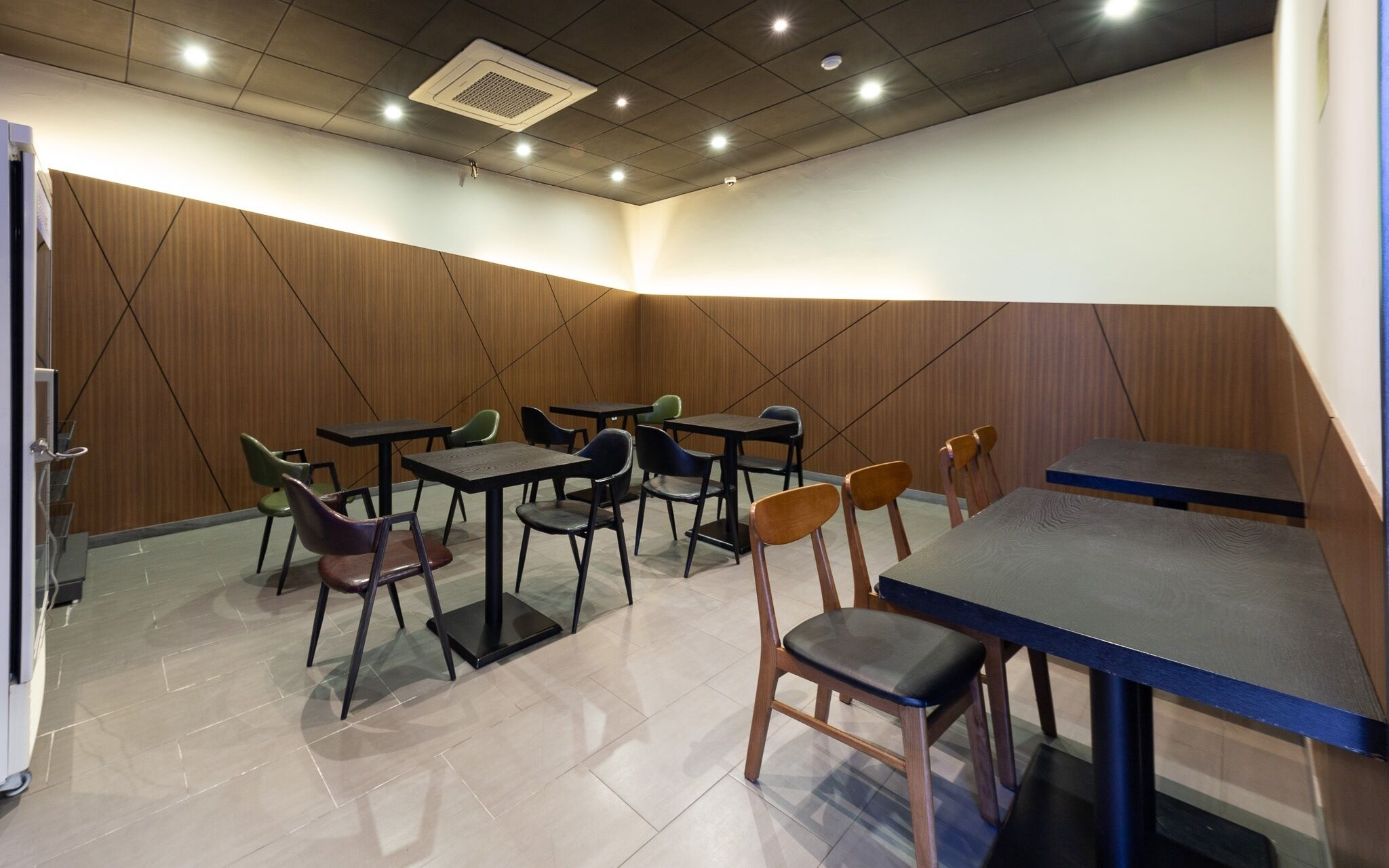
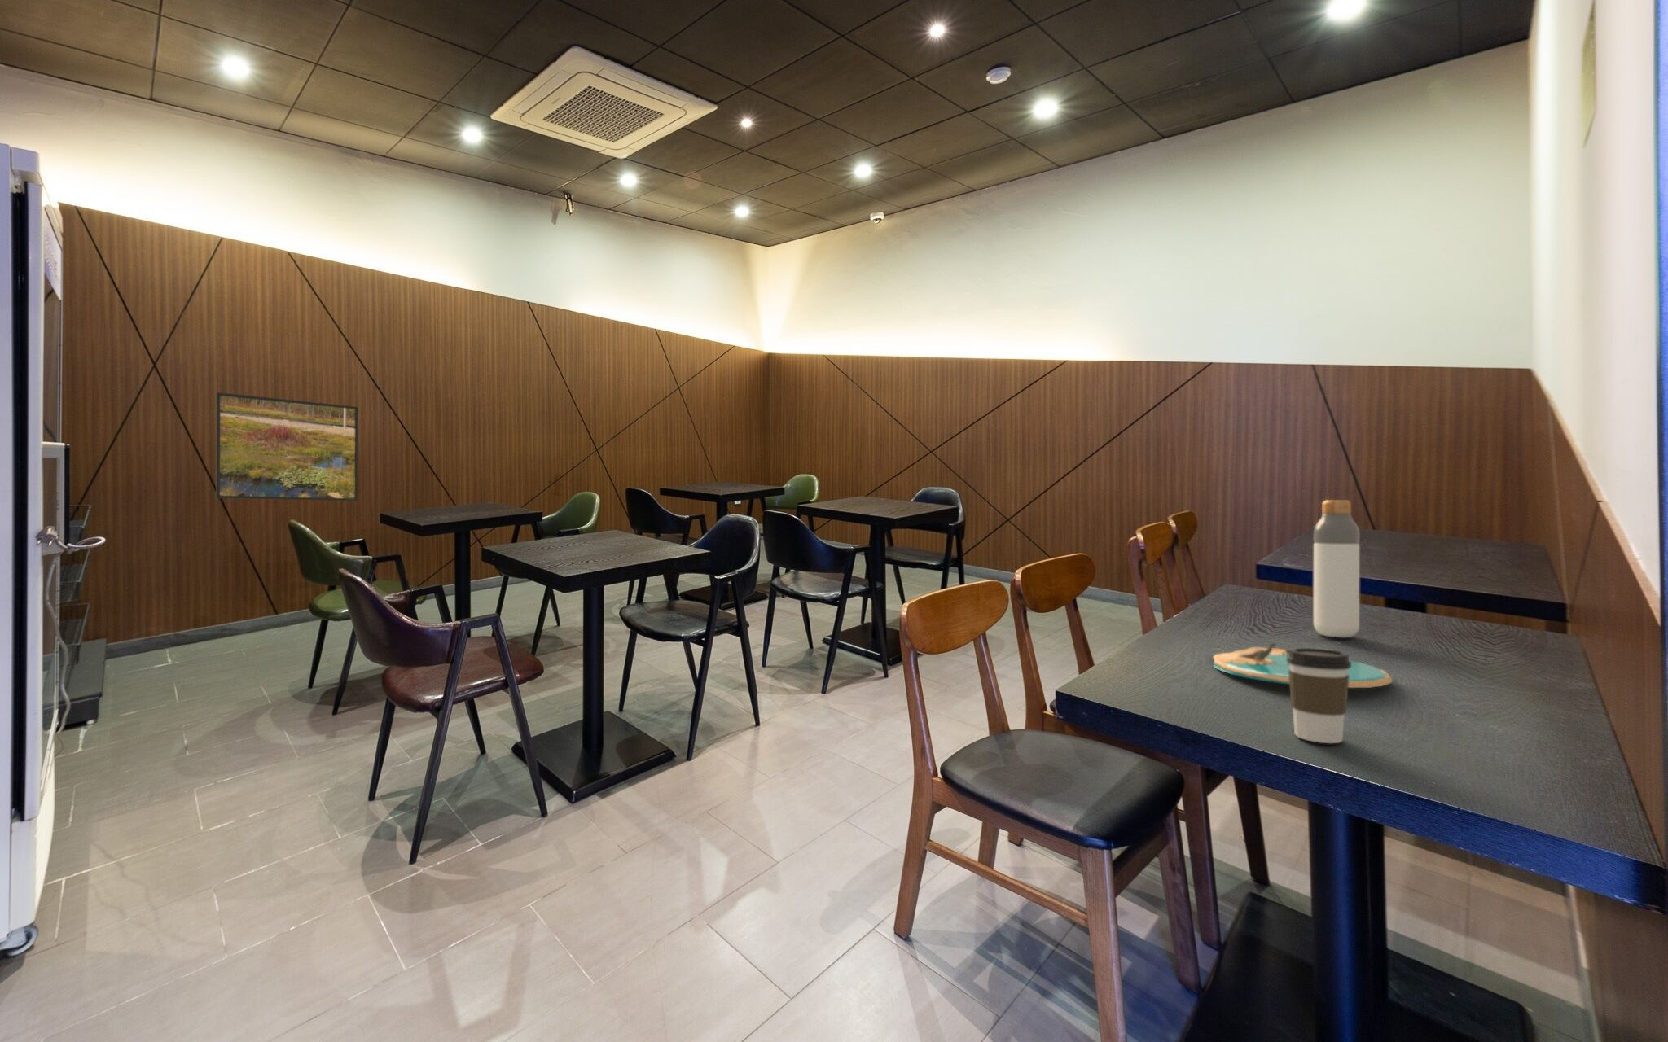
+ coffee cup (1317, 694)
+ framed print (291, 449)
+ bottle (1335, 568)
+ plate (1289, 655)
